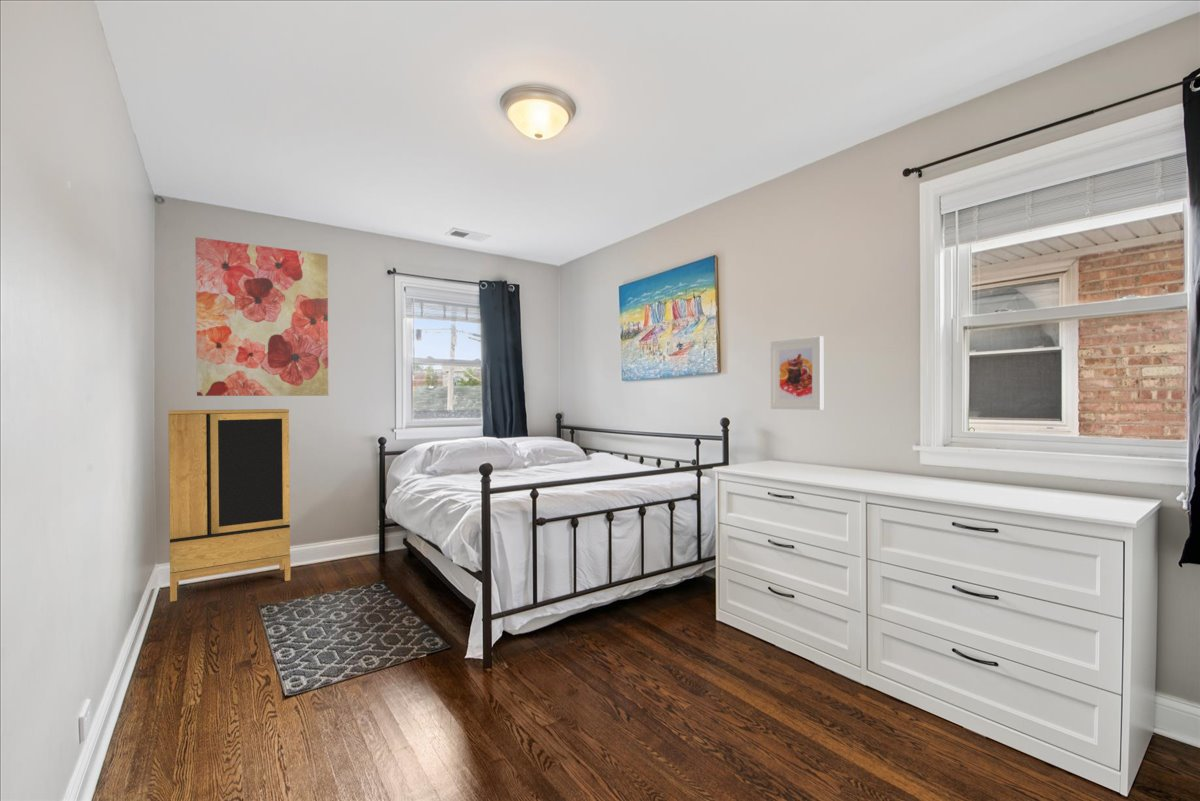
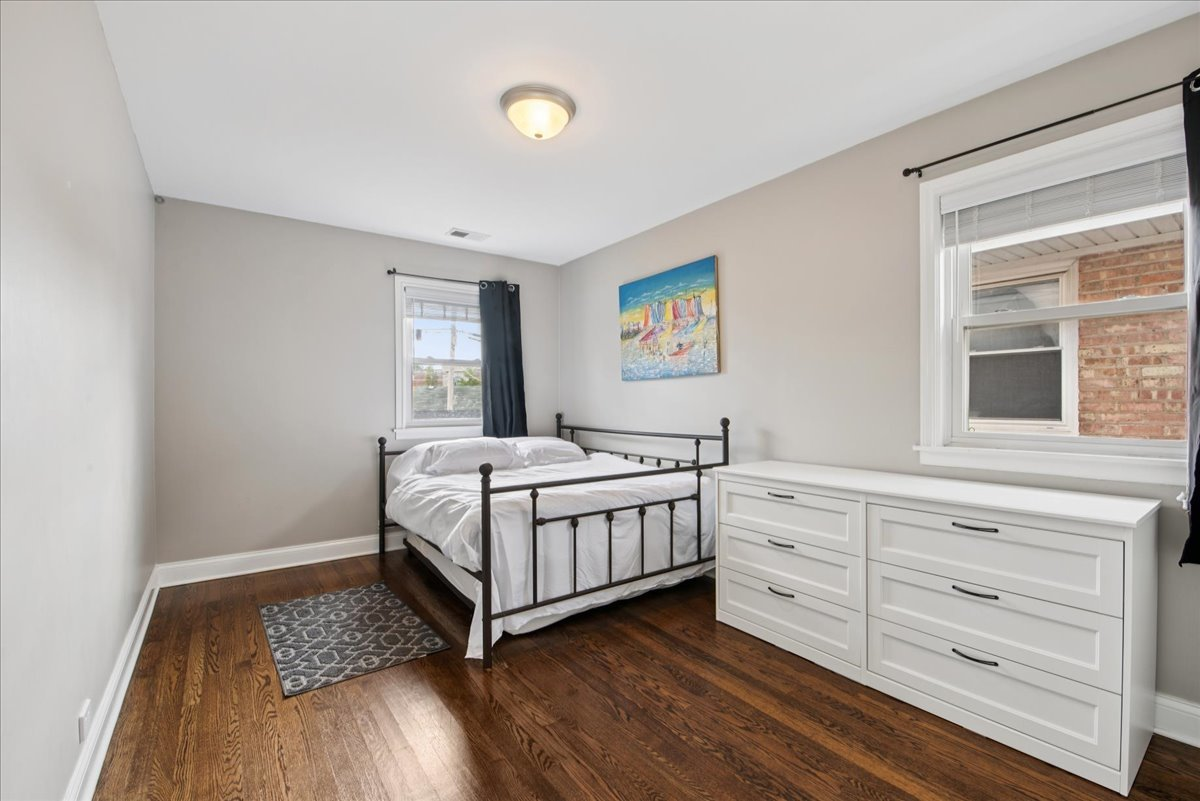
- cabinet (231, 496)
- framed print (796, 374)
- wall art (266, 321)
